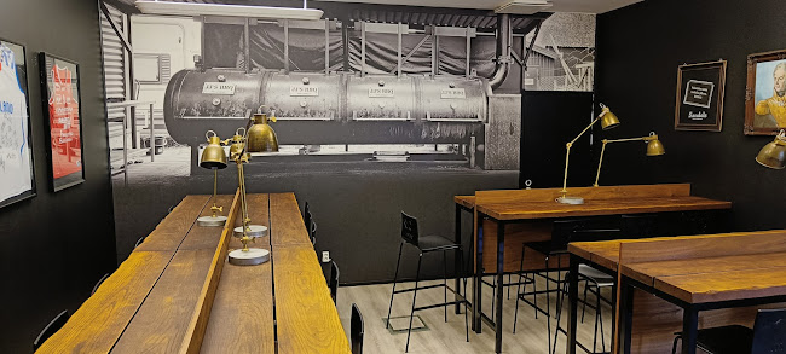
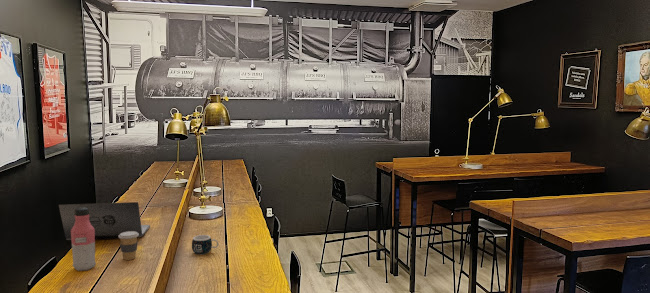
+ water bottle (83, 238)
+ laptop (107, 216)
+ mug (205, 244)
+ coffee cup (129, 245)
